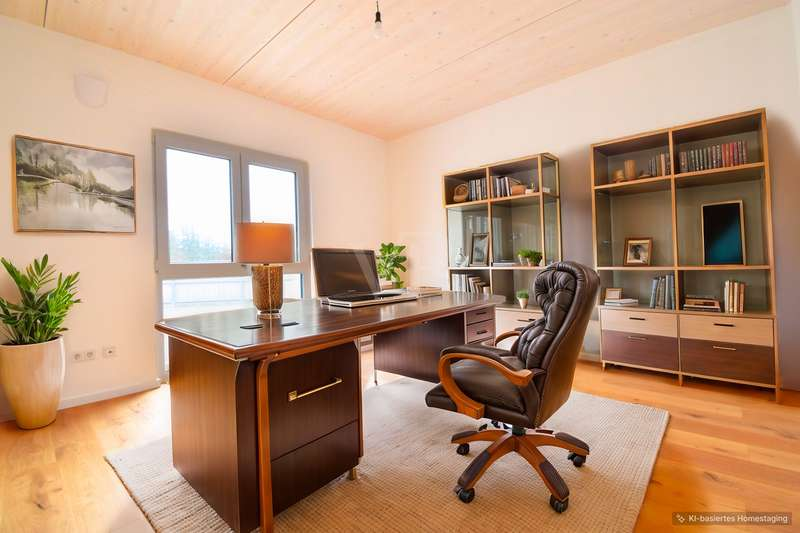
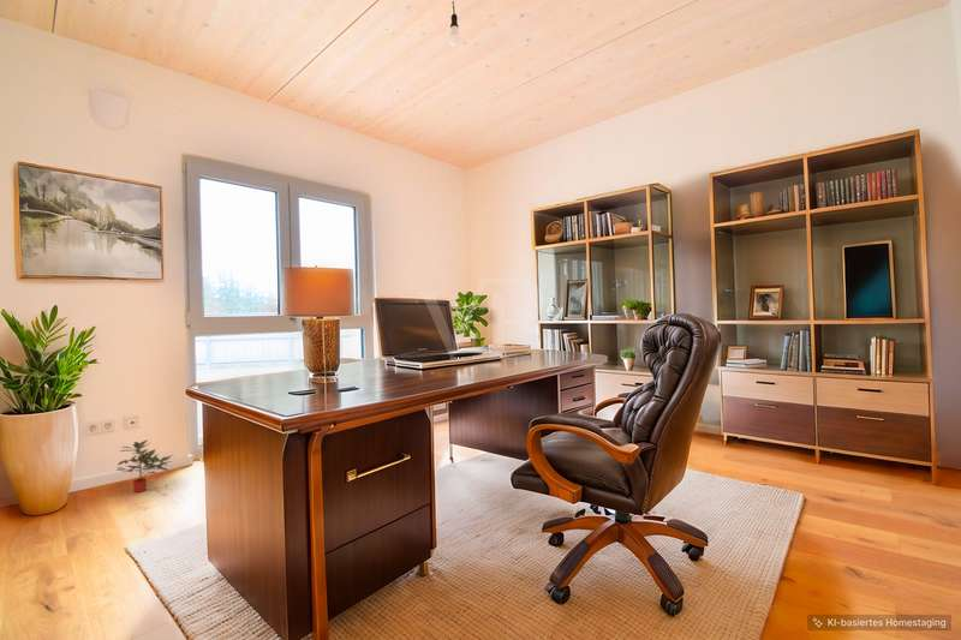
+ potted plant (148, 463)
